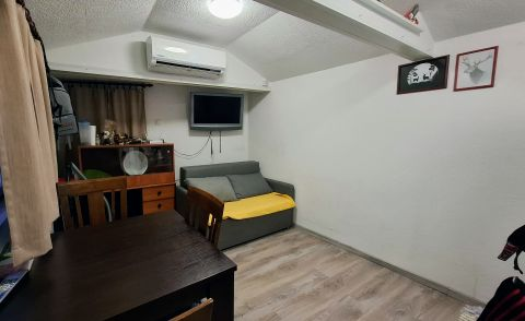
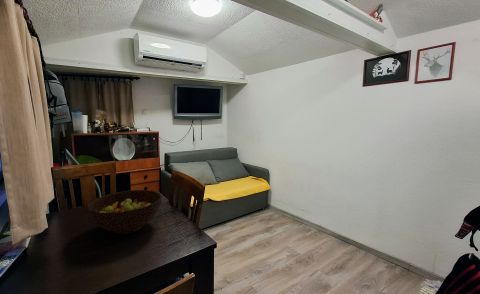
+ fruit bowl (127, 214)
